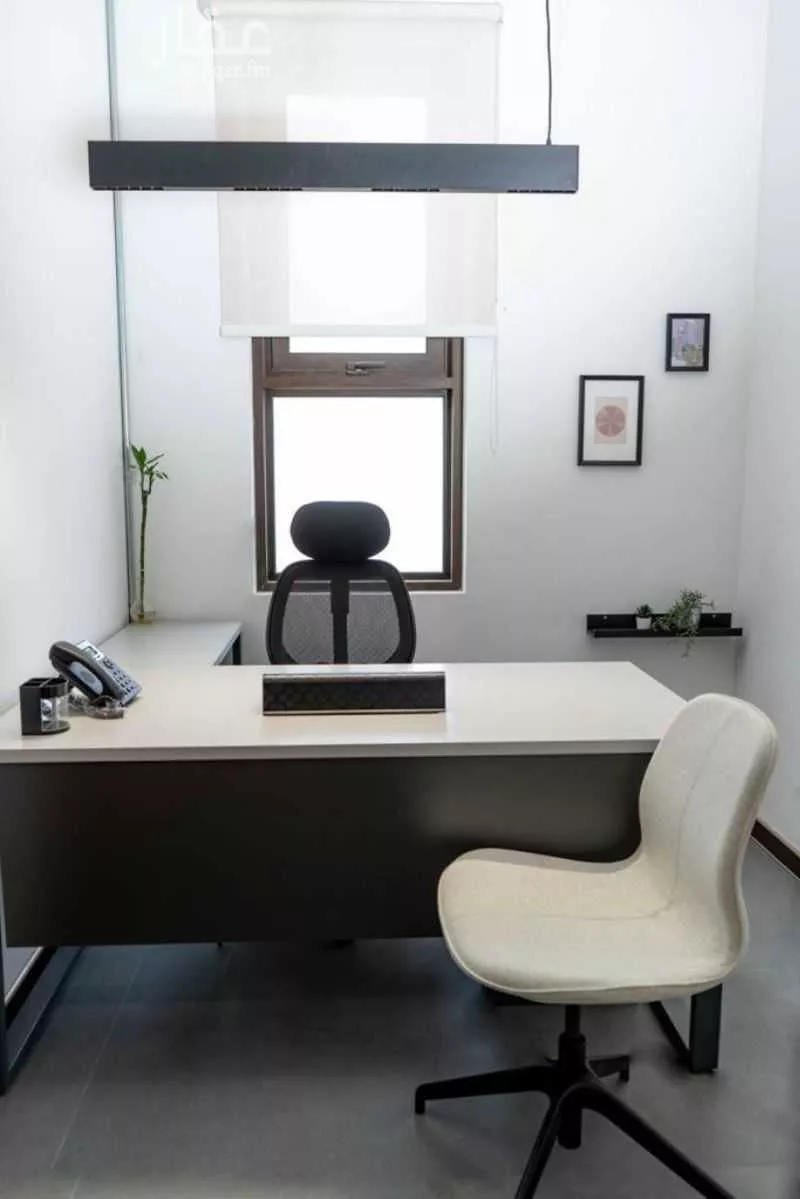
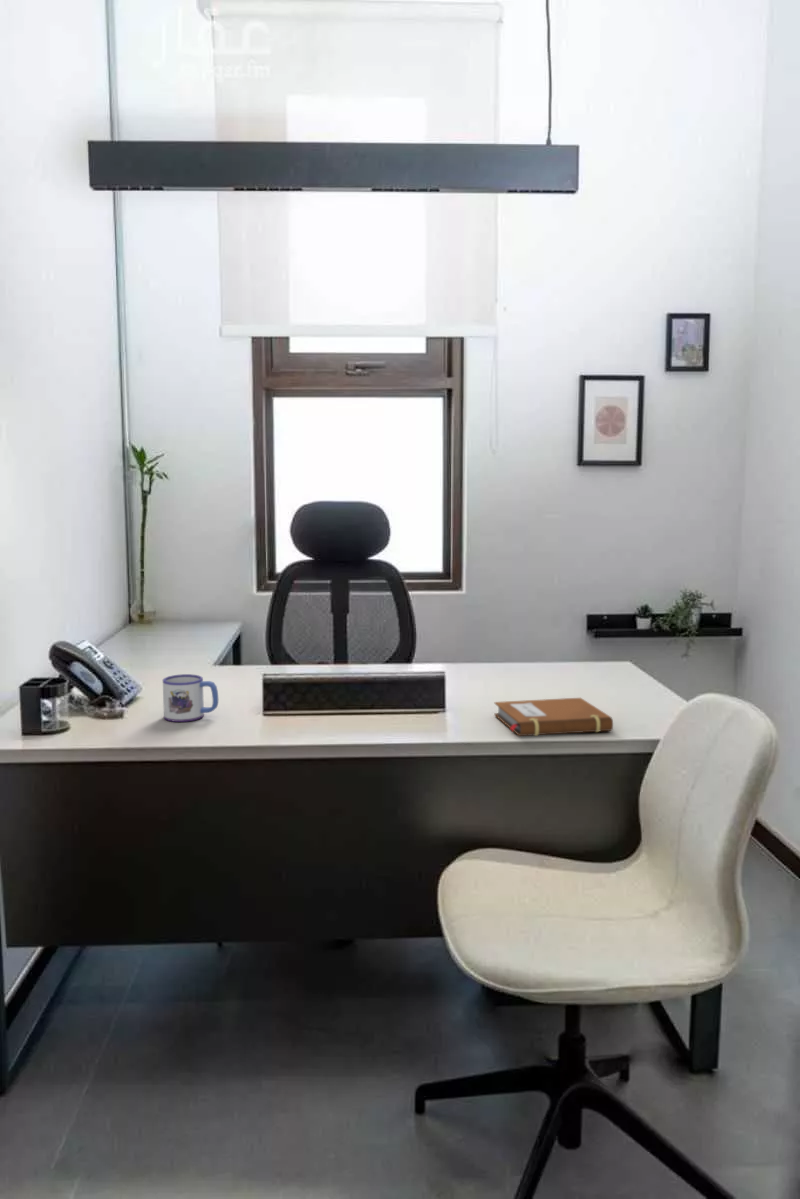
+ mug (190, 697)
+ notebook (549, 716)
